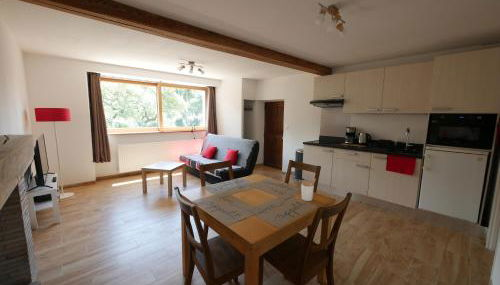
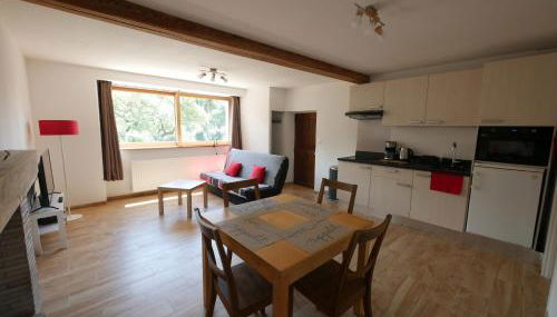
- utensil holder (307, 189)
